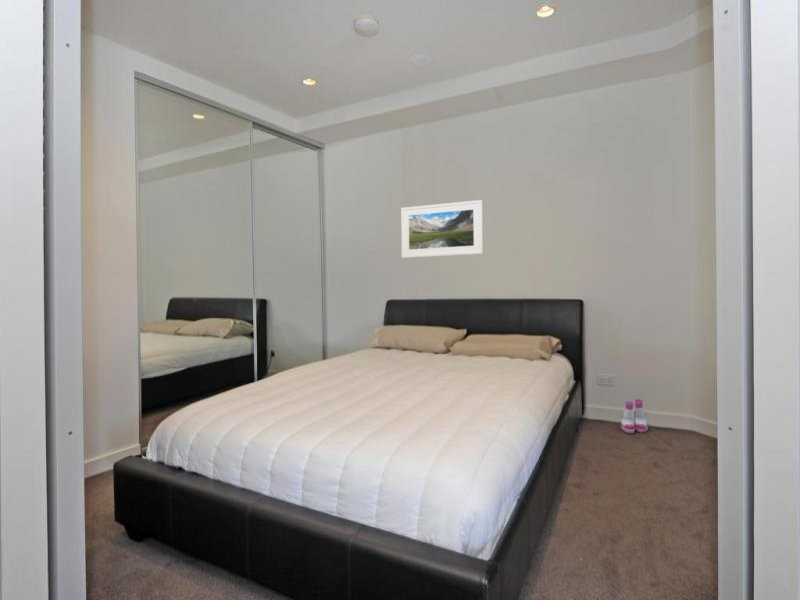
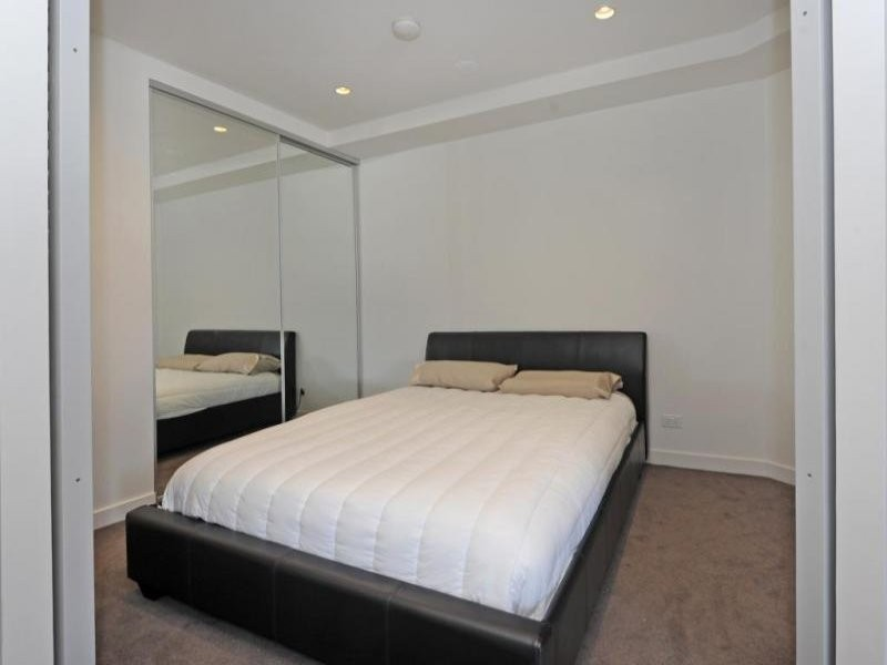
- boots (634, 414)
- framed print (440, 230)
